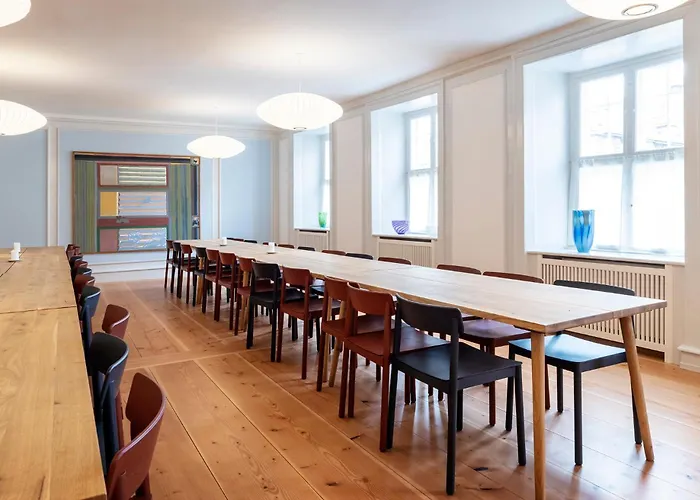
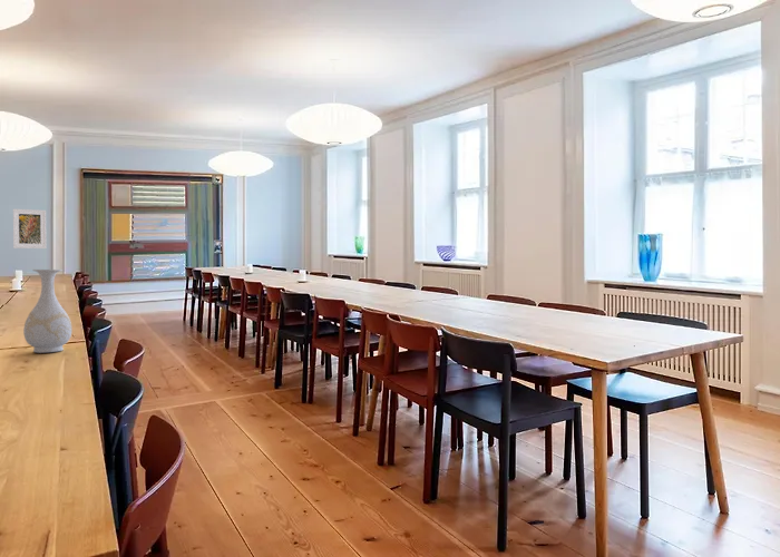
+ vase (48, 310)
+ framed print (29, 228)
